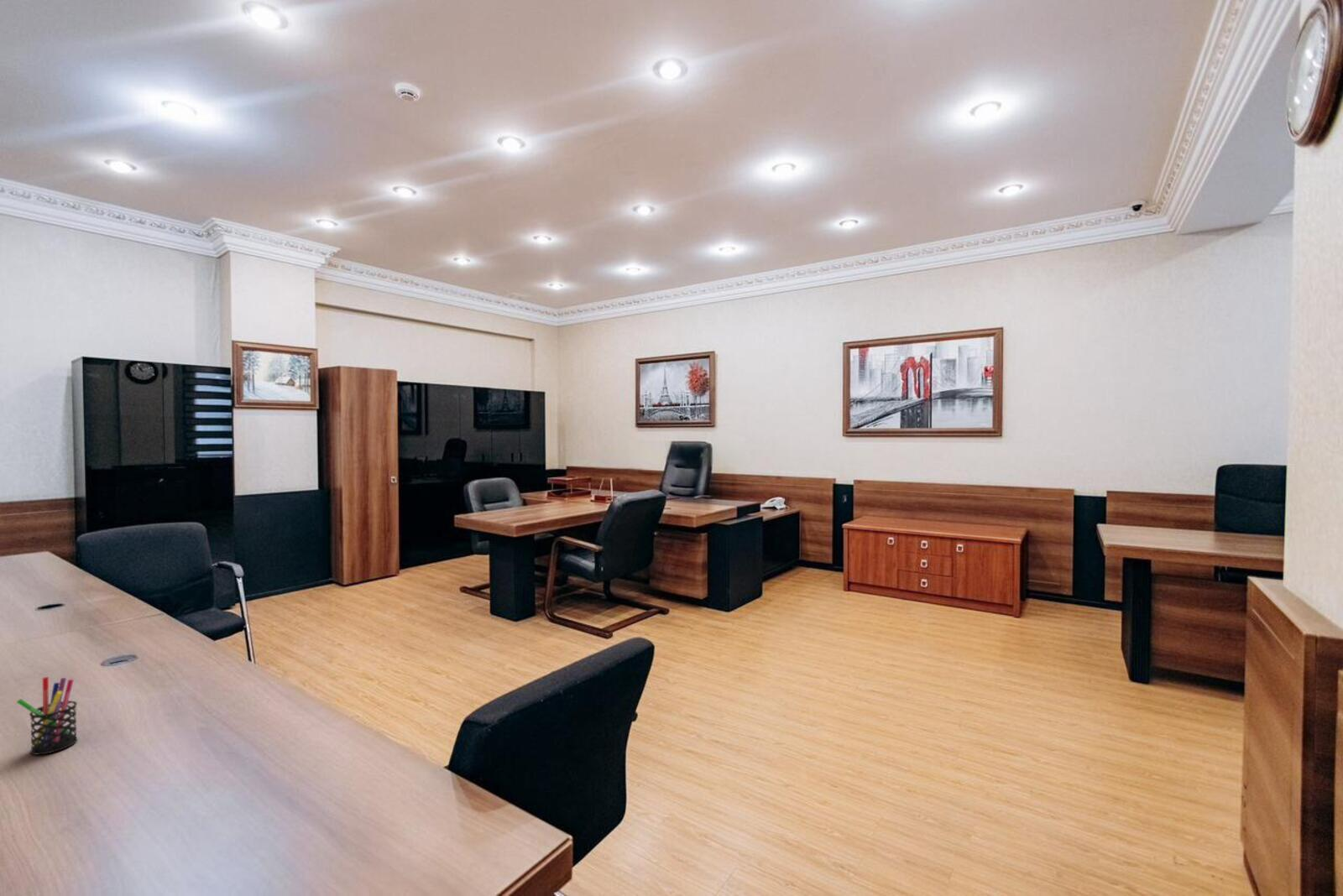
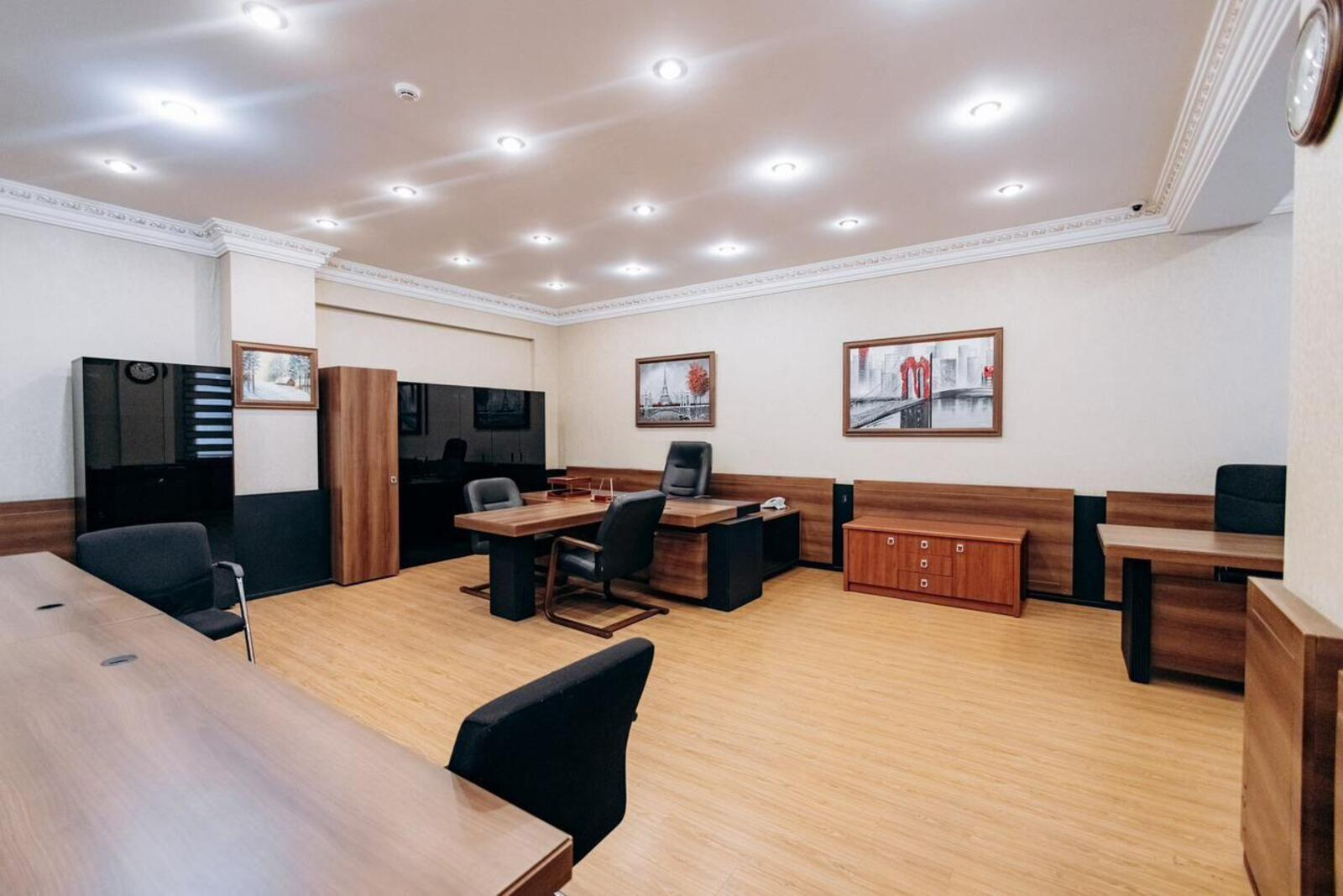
- pen holder (47, 714)
